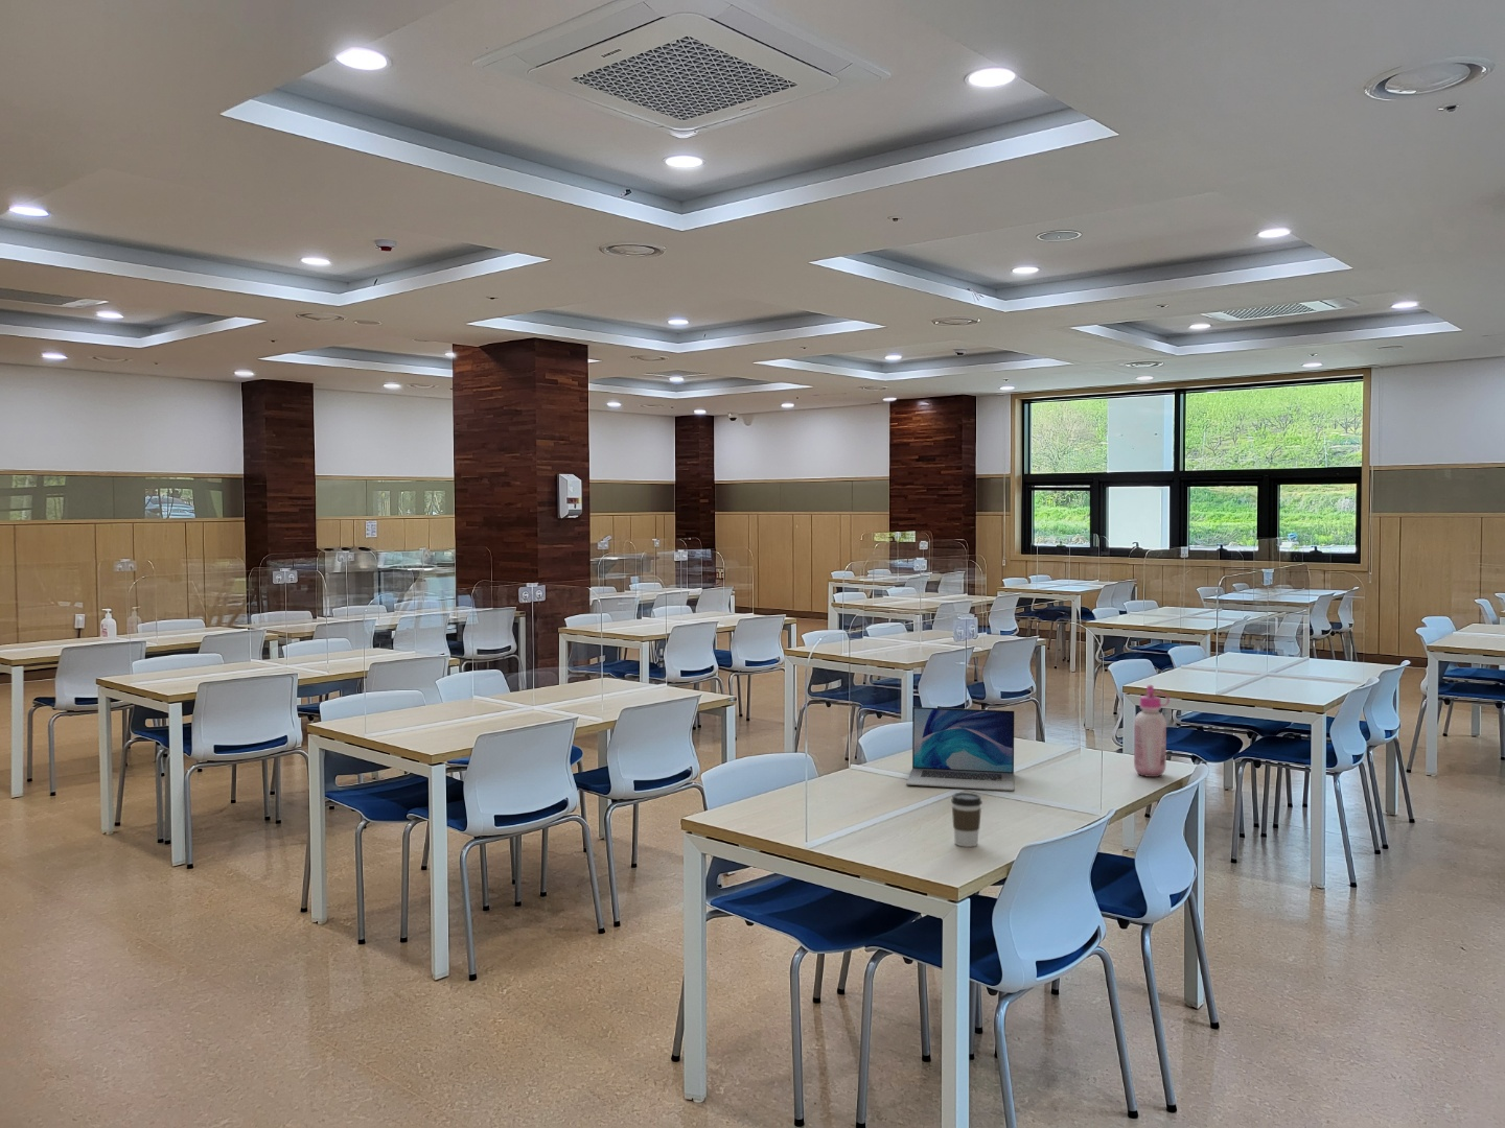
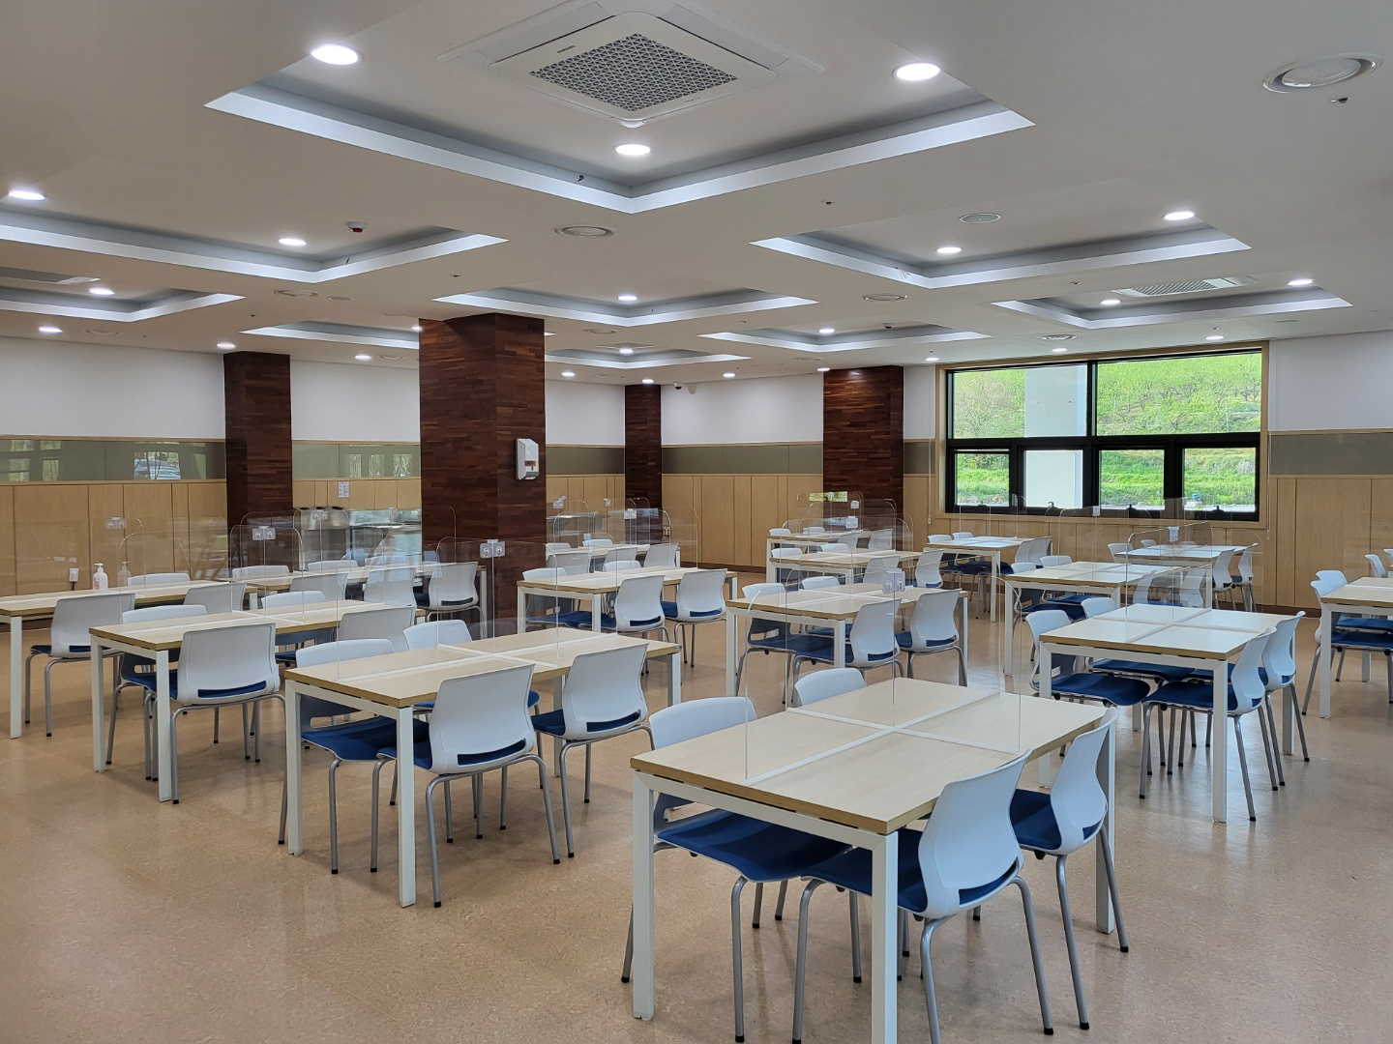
- coffee cup (966, 819)
- glue bottle (1151, 729)
- laptop (961, 746)
